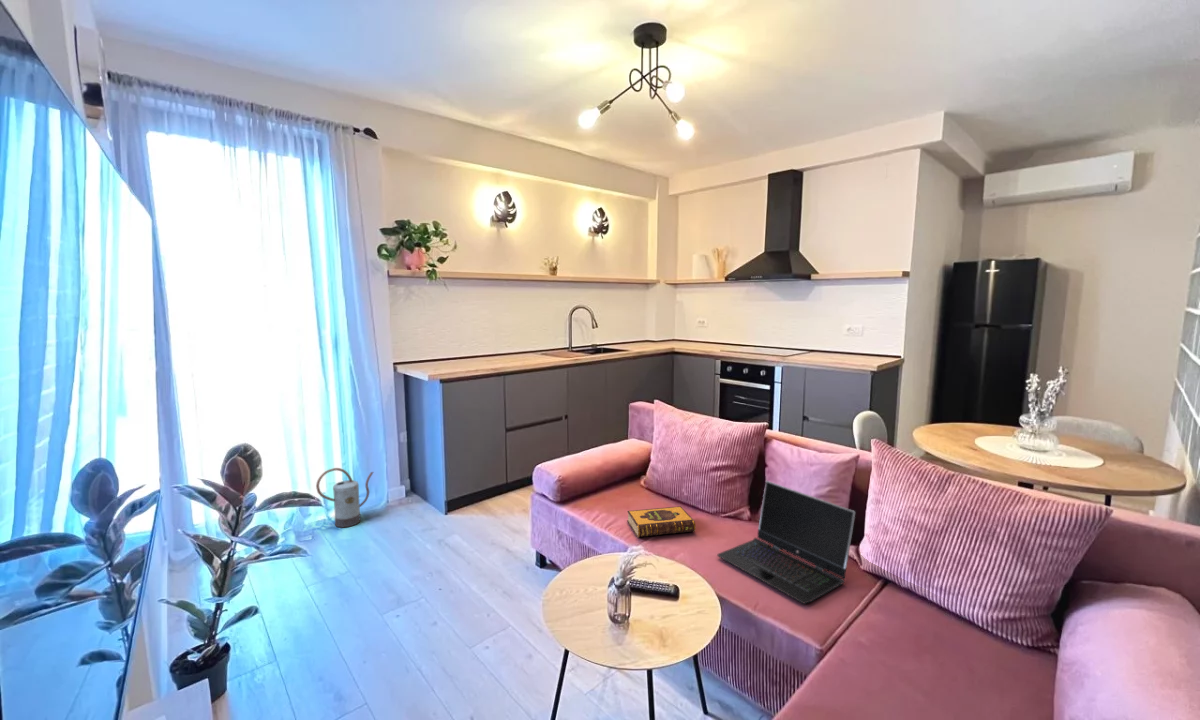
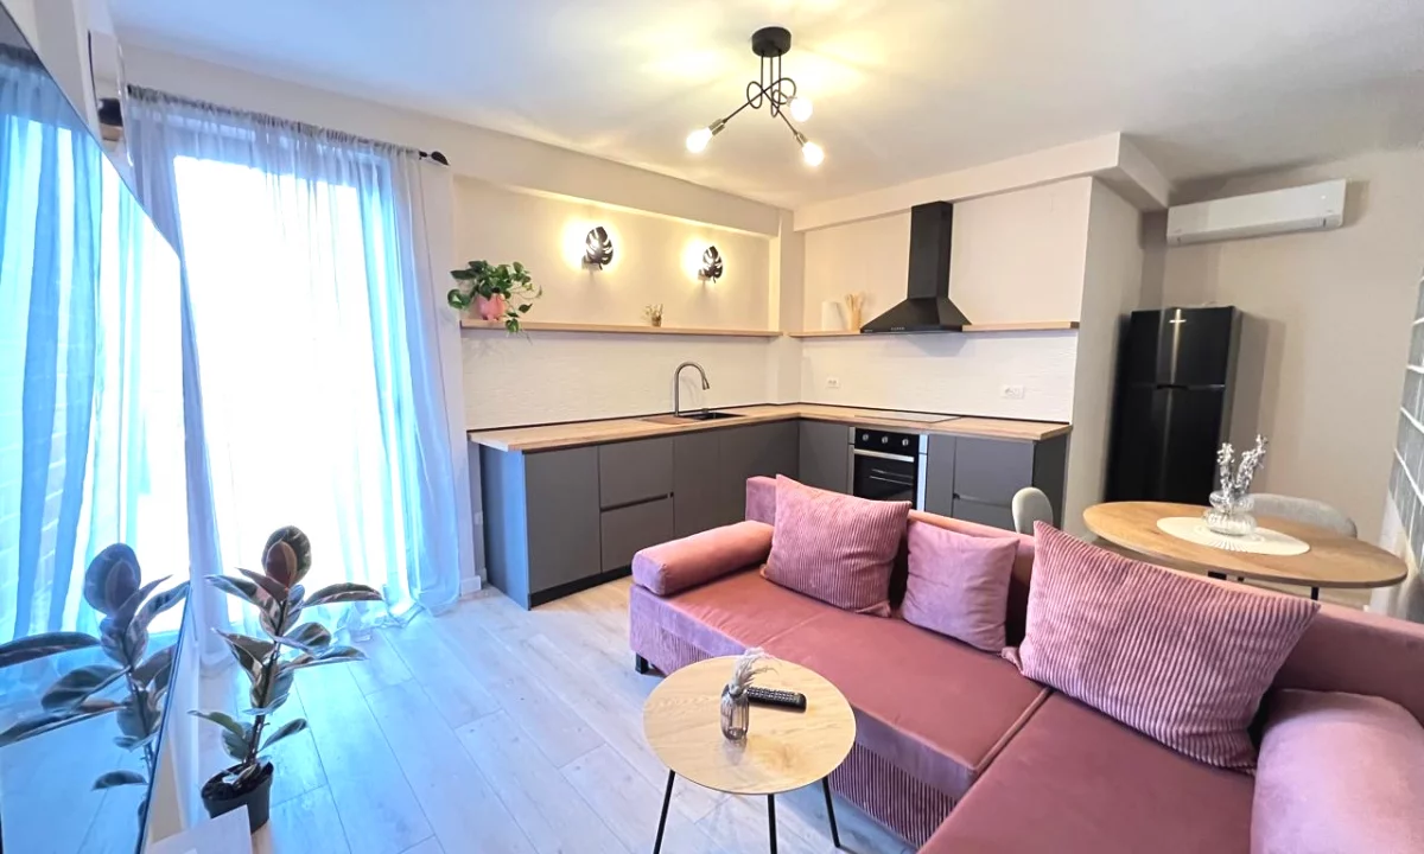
- watering can (346, 494)
- laptop computer (782, 536)
- hardback book (660, 521)
